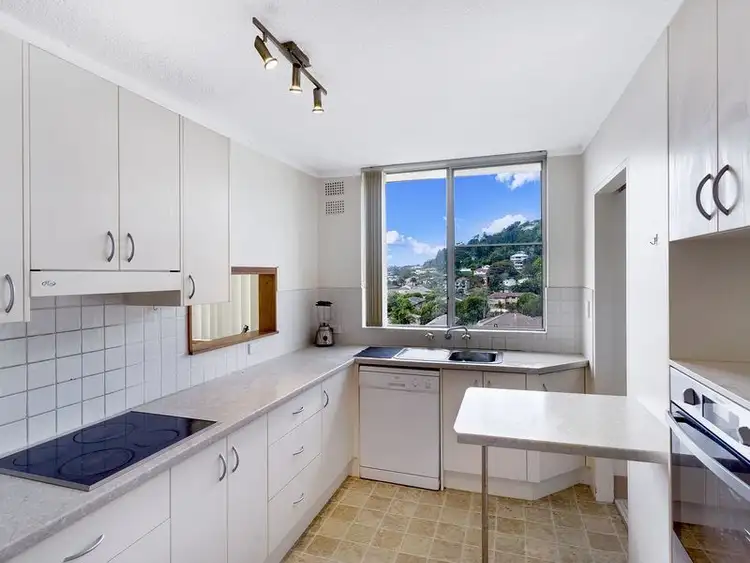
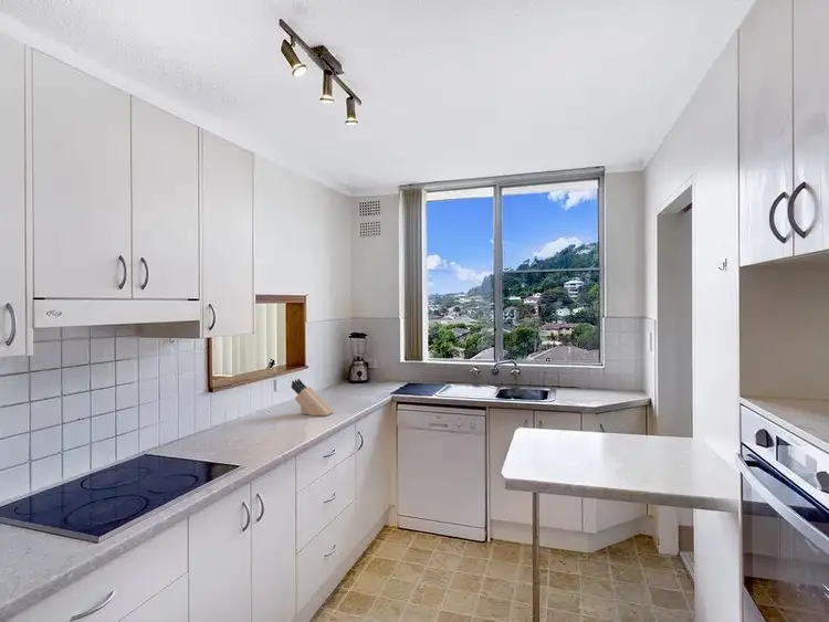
+ knife block (311, 396)
